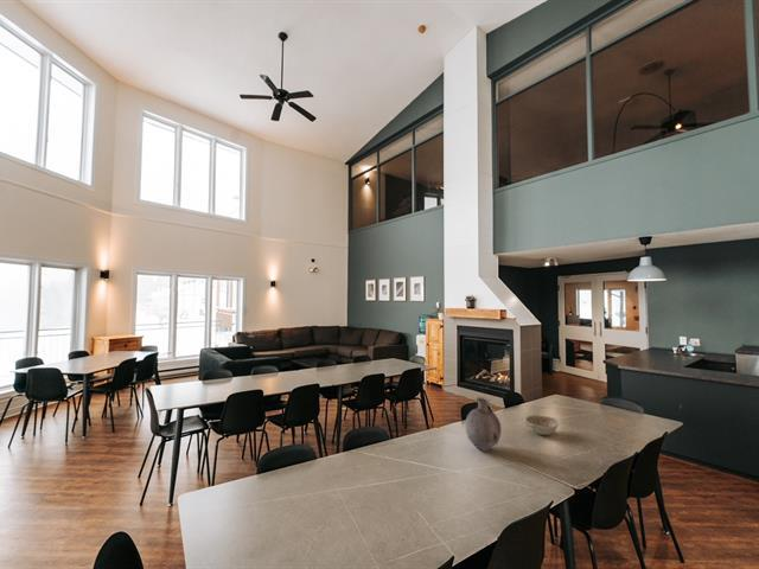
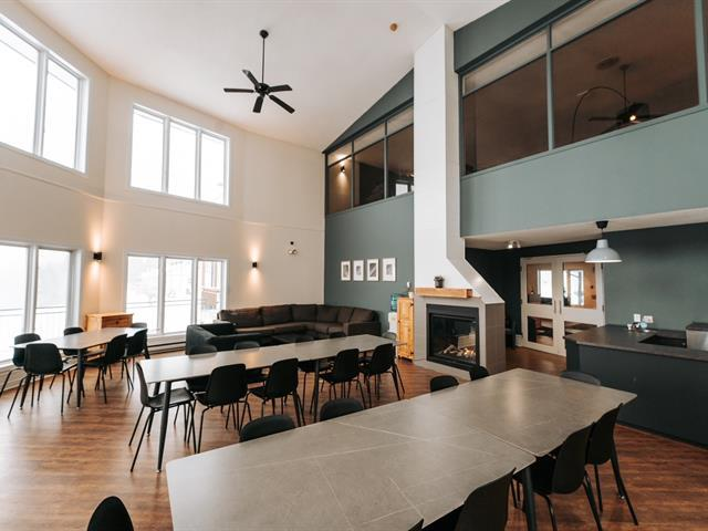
- vase (483, 423)
- decorative bowl (541, 426)
